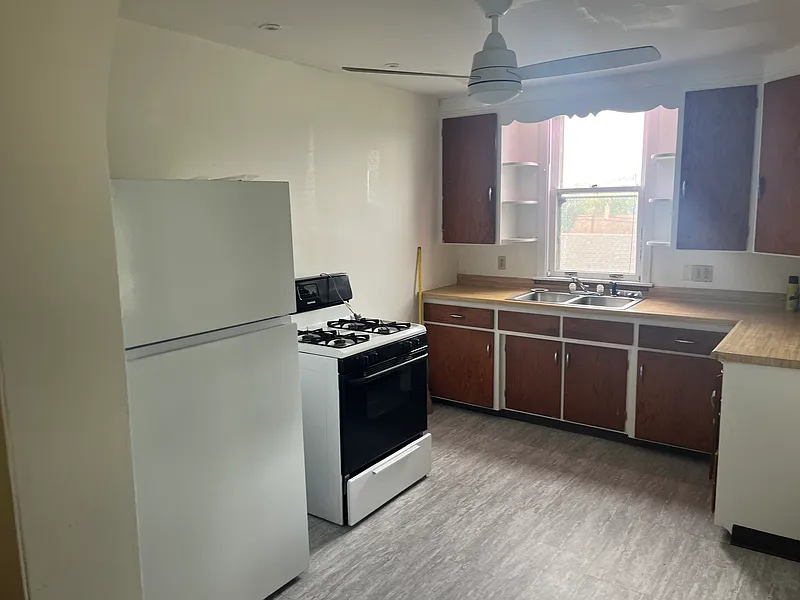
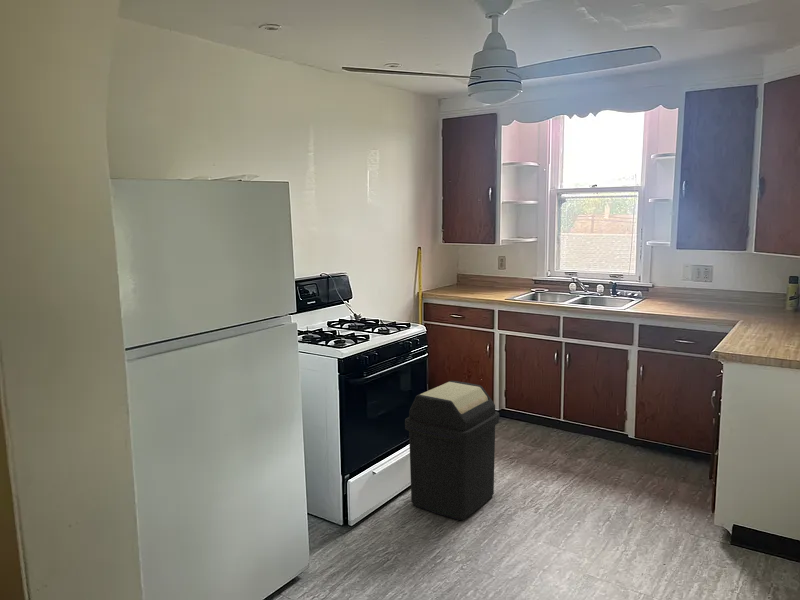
+ trash bin (452, 446)
